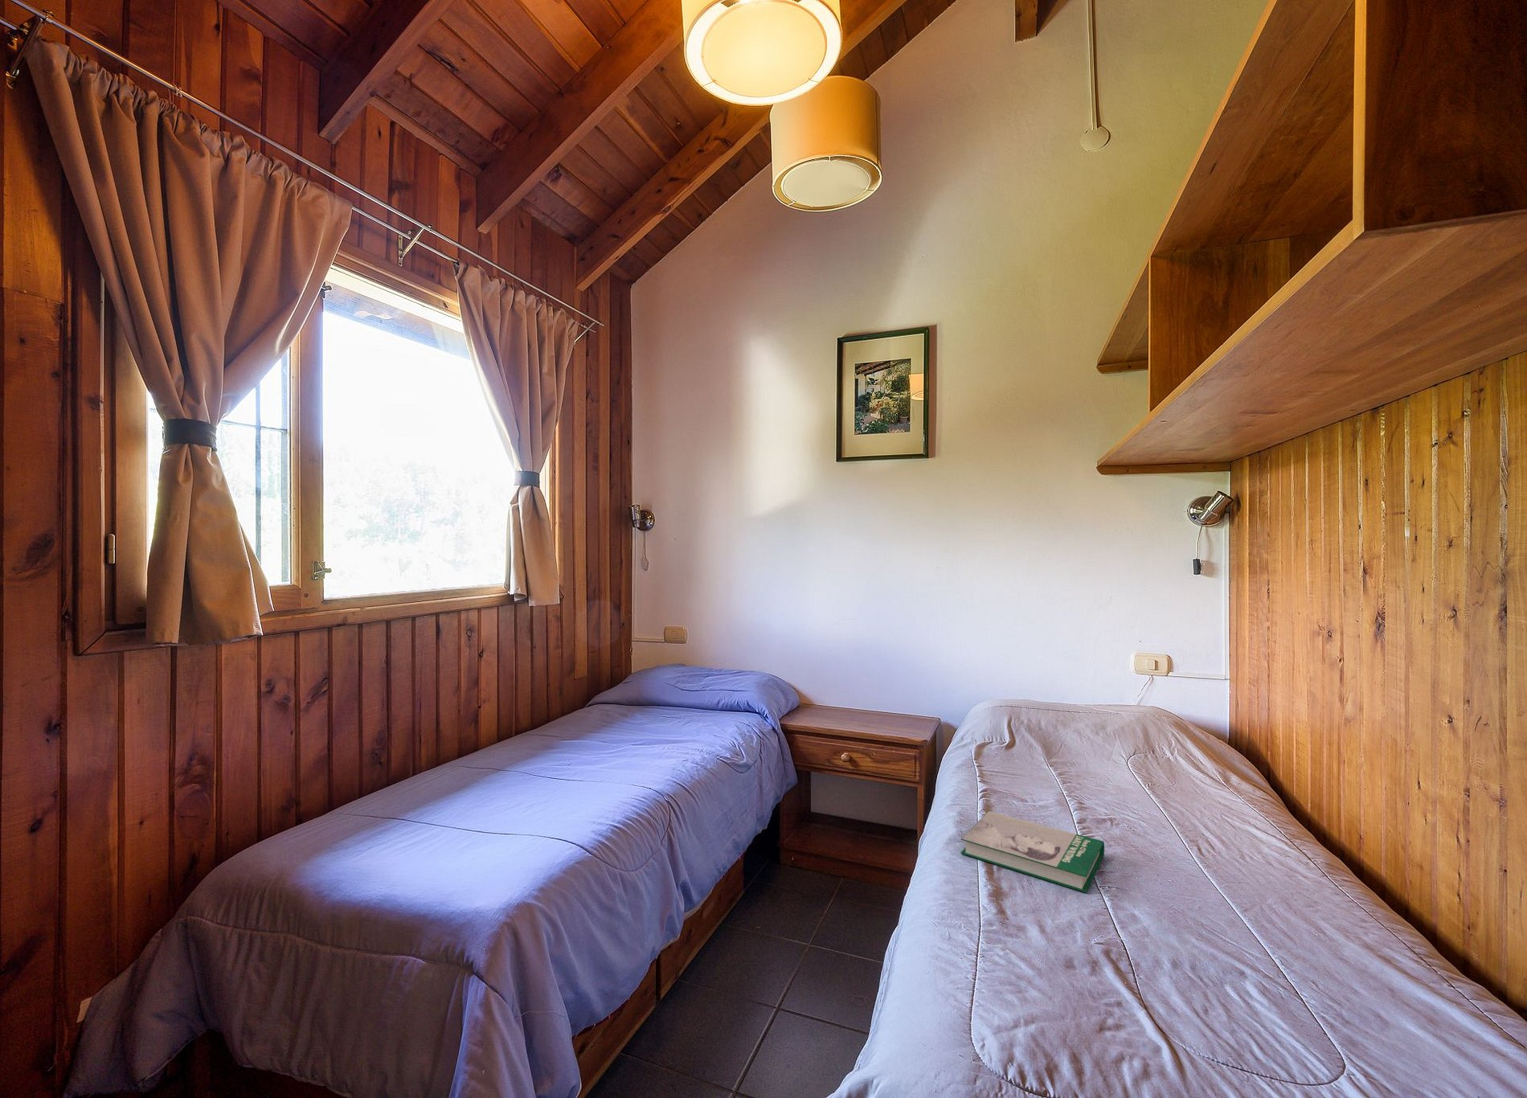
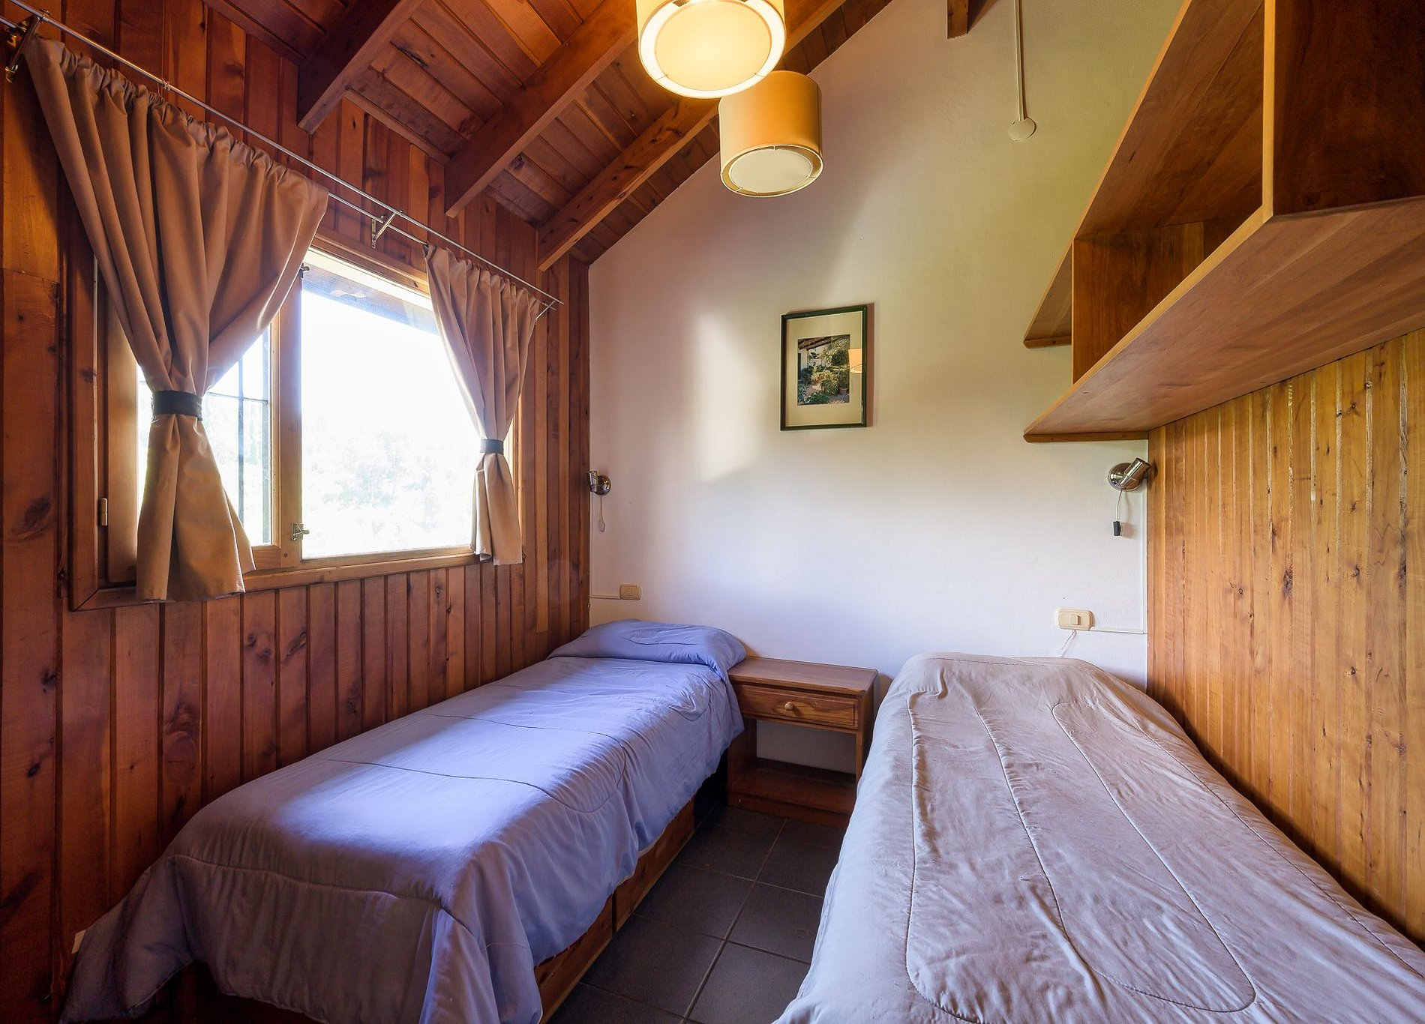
- book (1031, 847)
